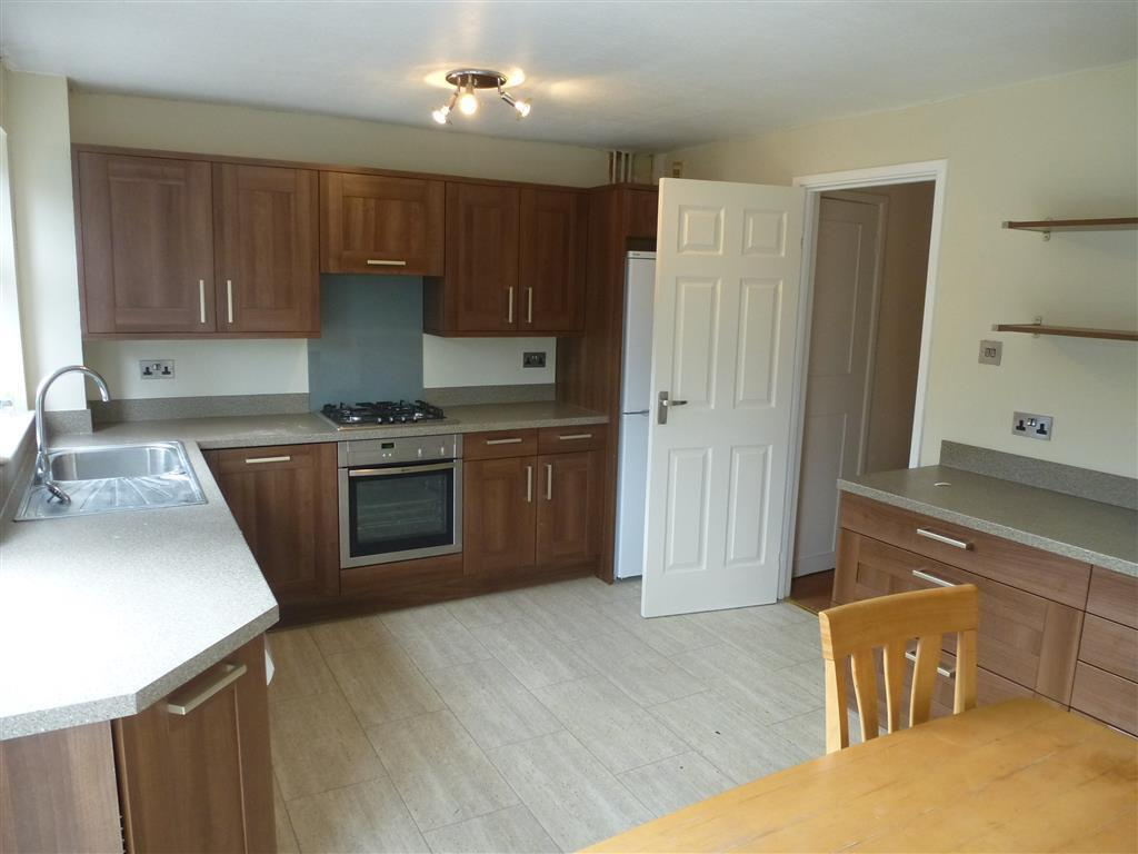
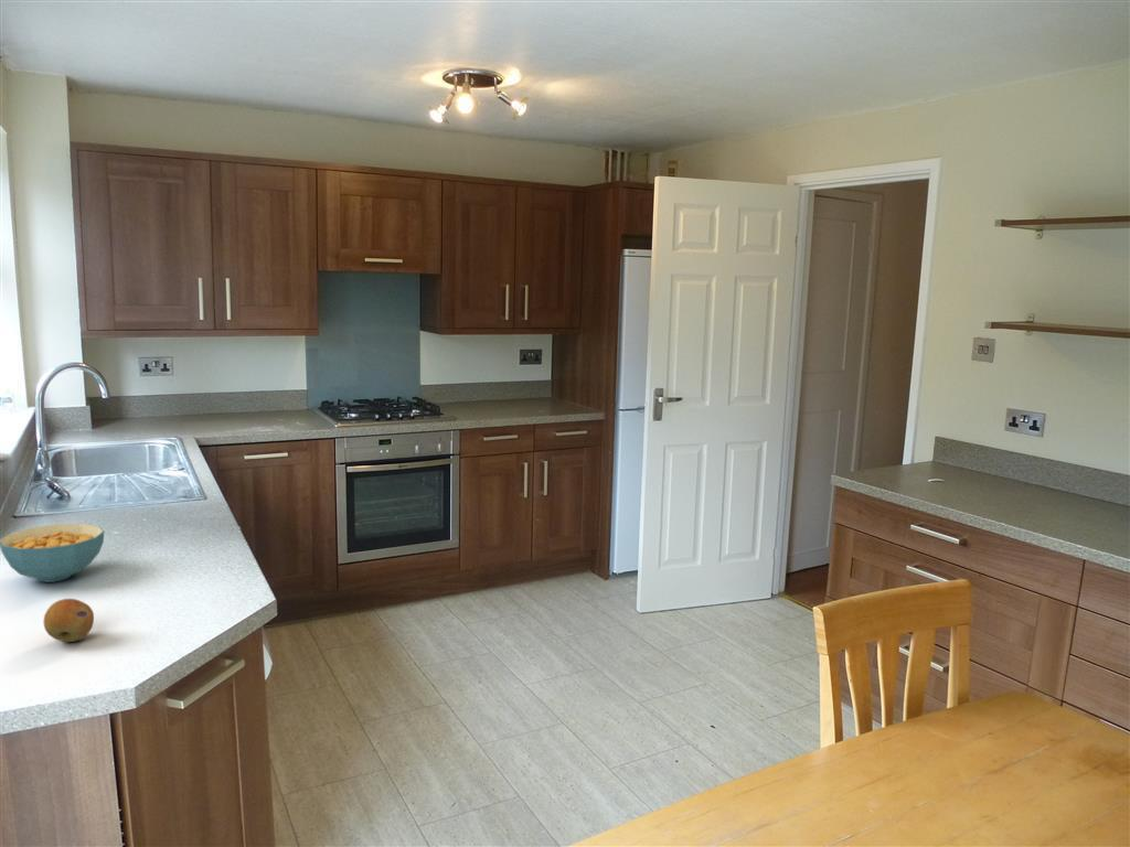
+ cereal bowl (54, 556)
+ fruit (68, 620)
